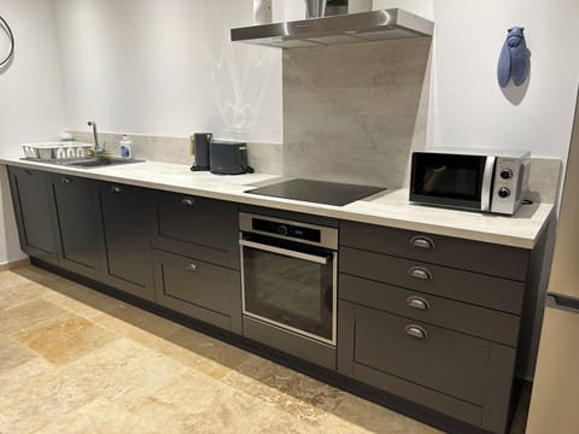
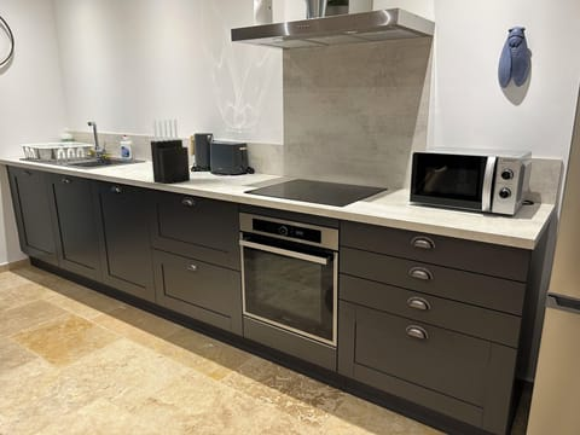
+ knife block (170, 151)
